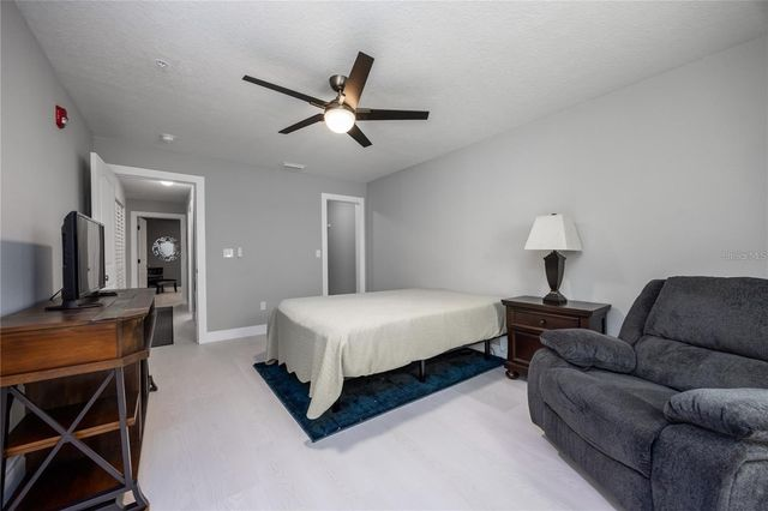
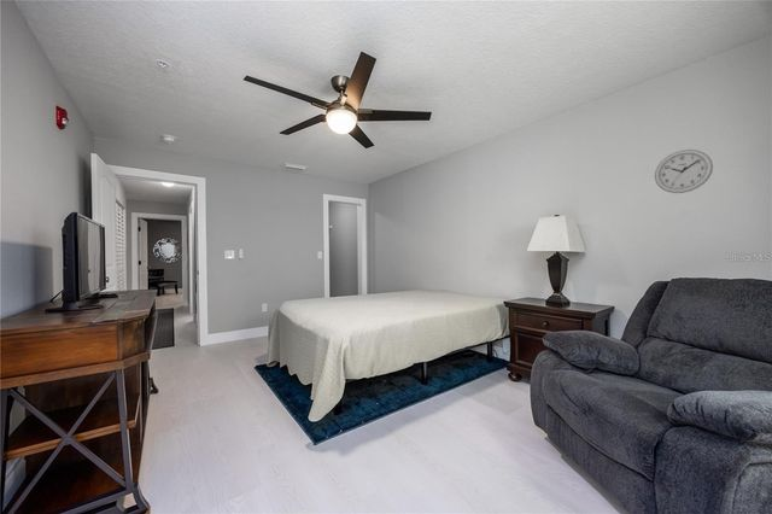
+ wall clock (682, 171)
